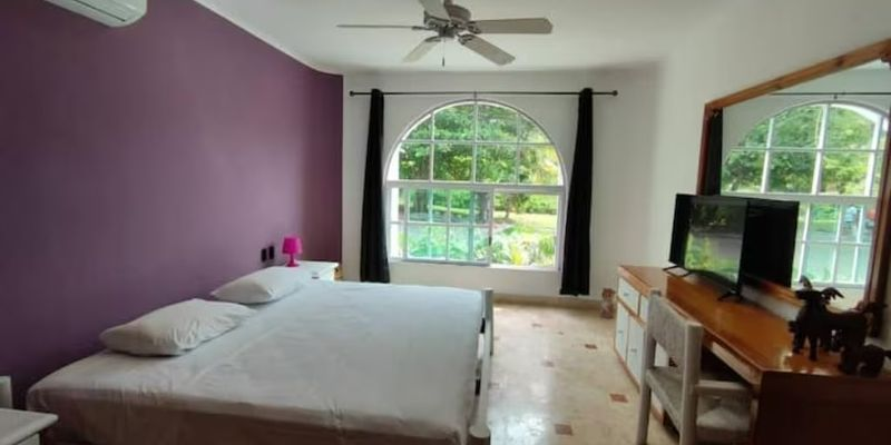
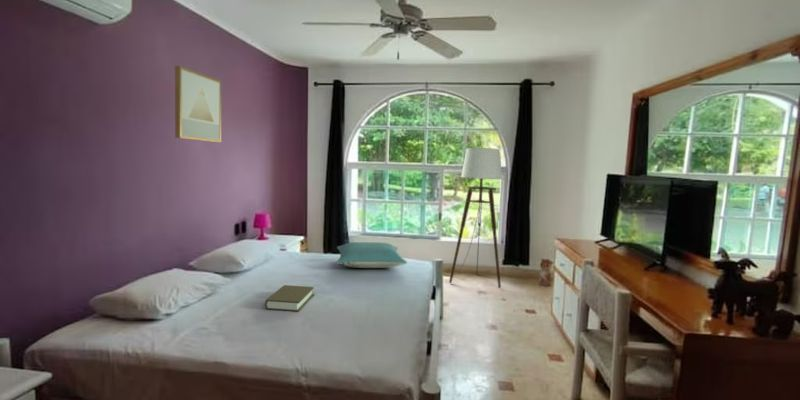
+ wall art (200, 107)
+ pillow (369, 254)
+ floor lamp (466, 215)
+ book (290, 297)
